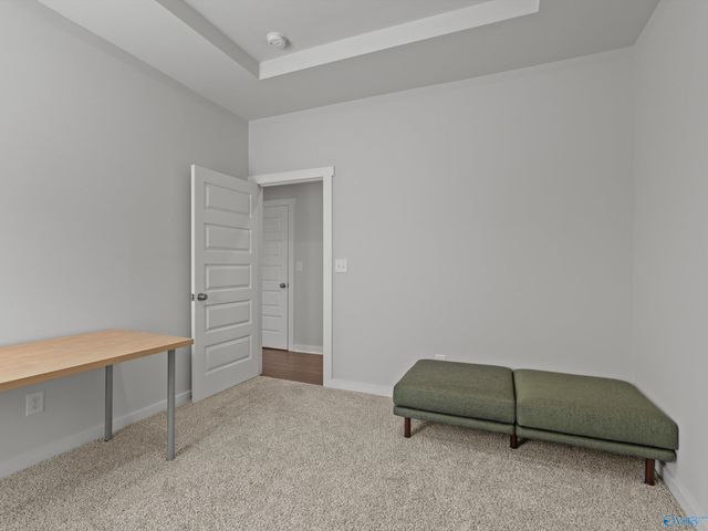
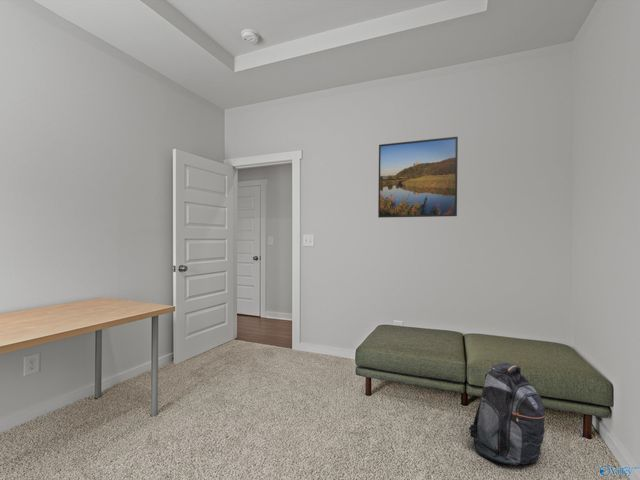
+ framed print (416, 178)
+ backpack (506, 406)
